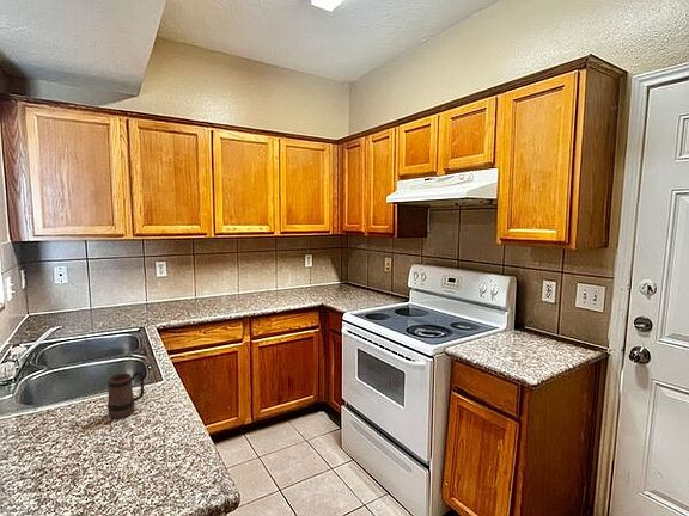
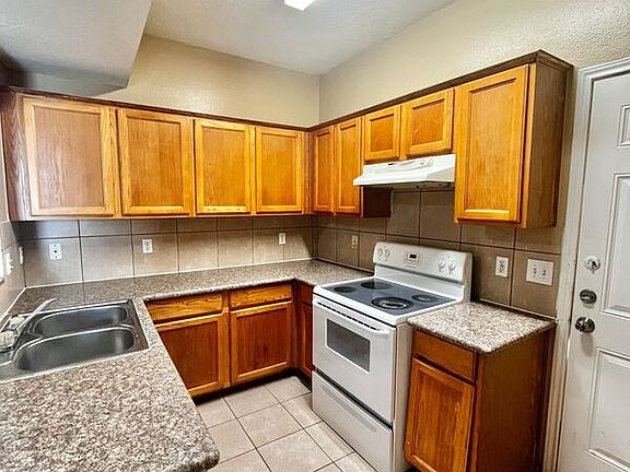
- mug (126, 393)
